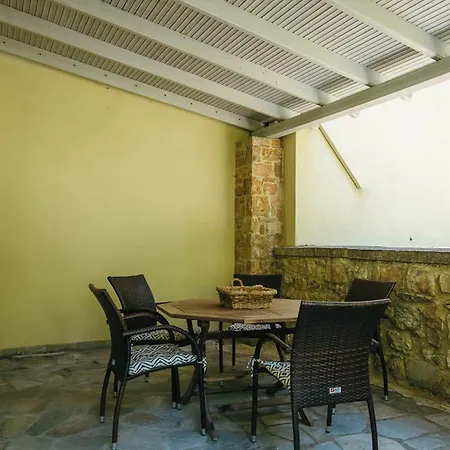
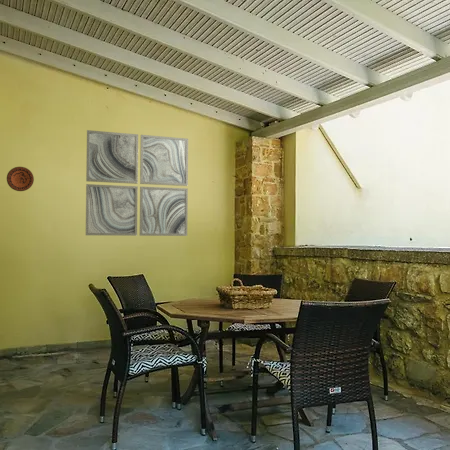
+ wall art (137, 186)
+ decorative plate (20, 179)
